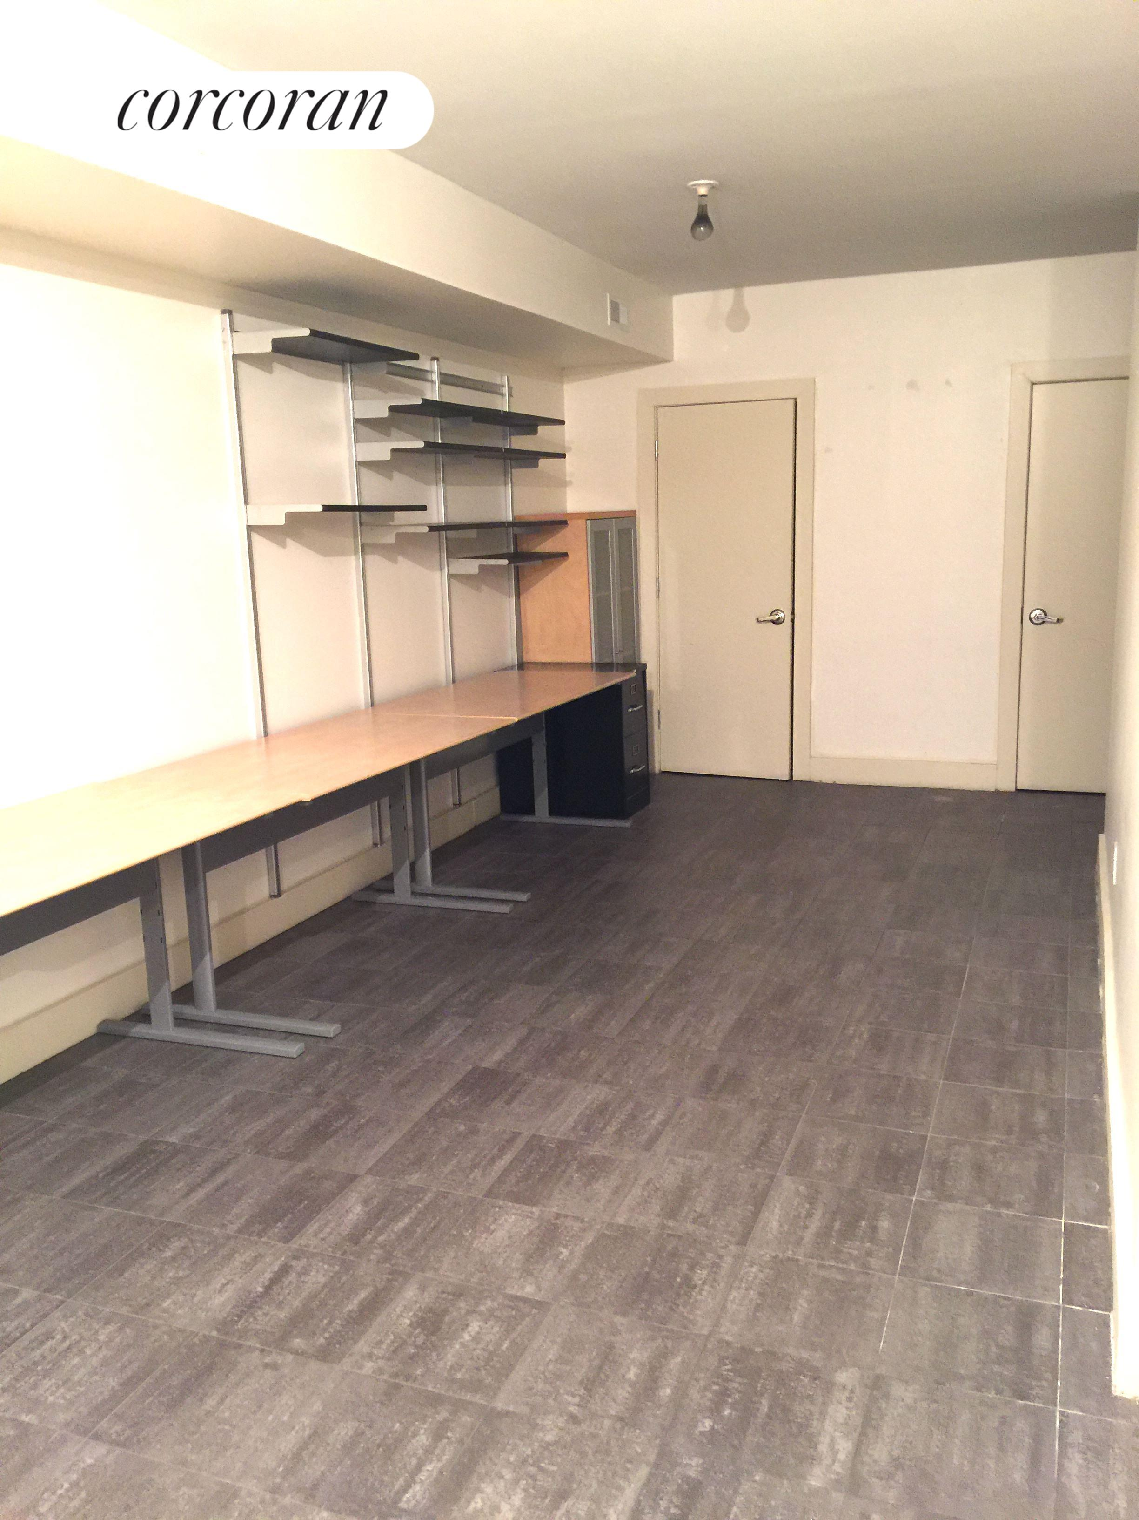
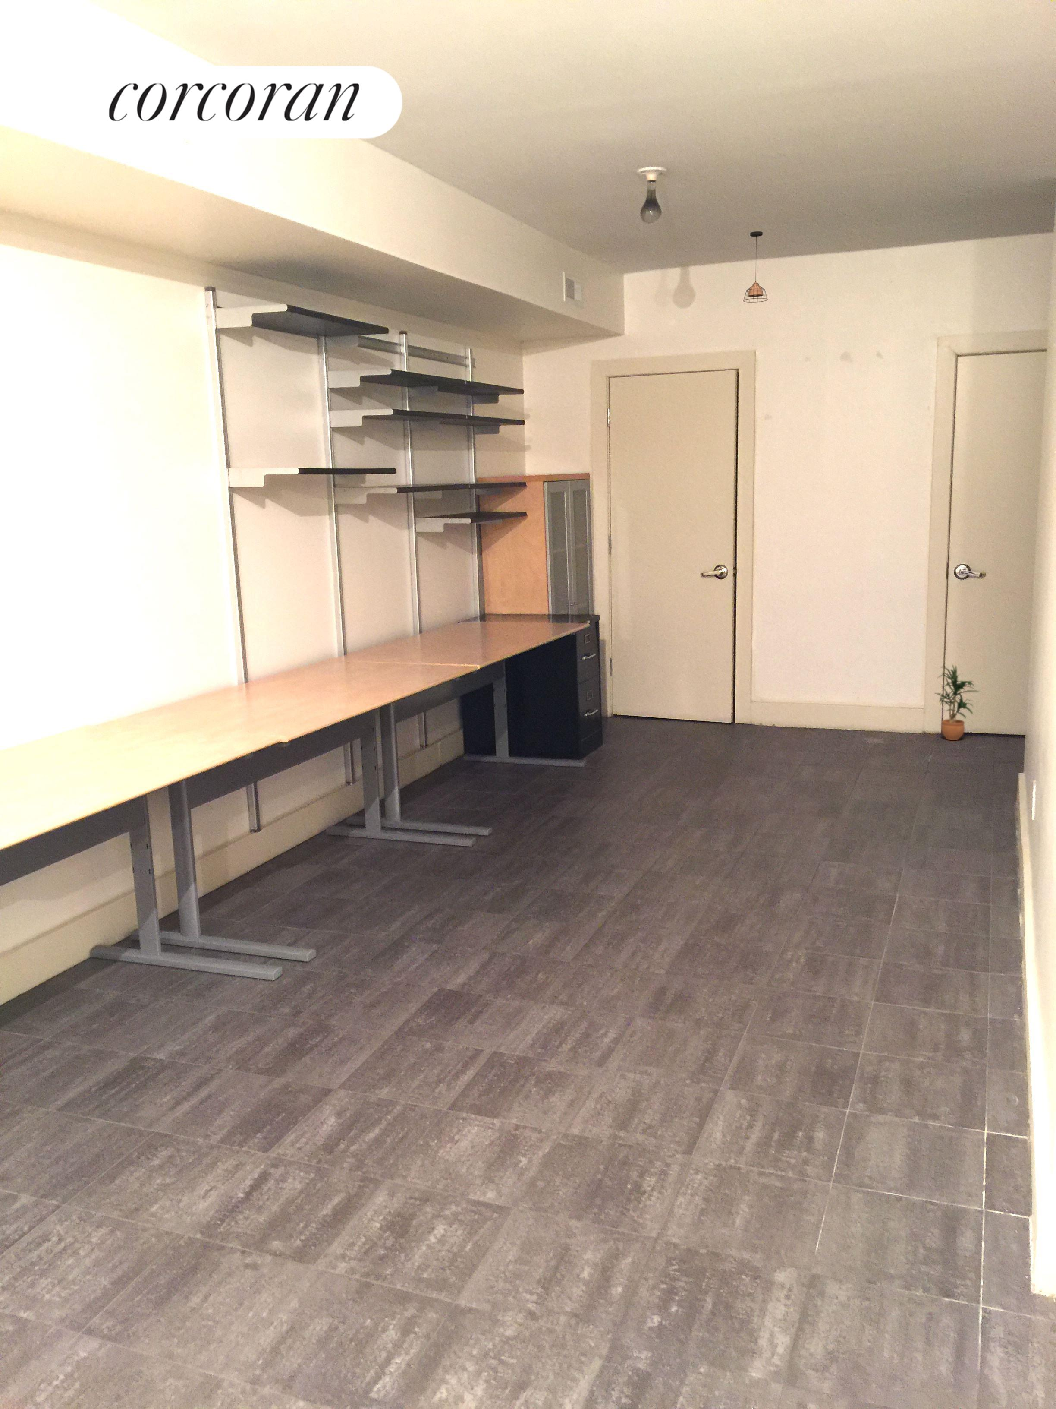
+ potted plant (956, 702)
+ pendant light (755, 266)
